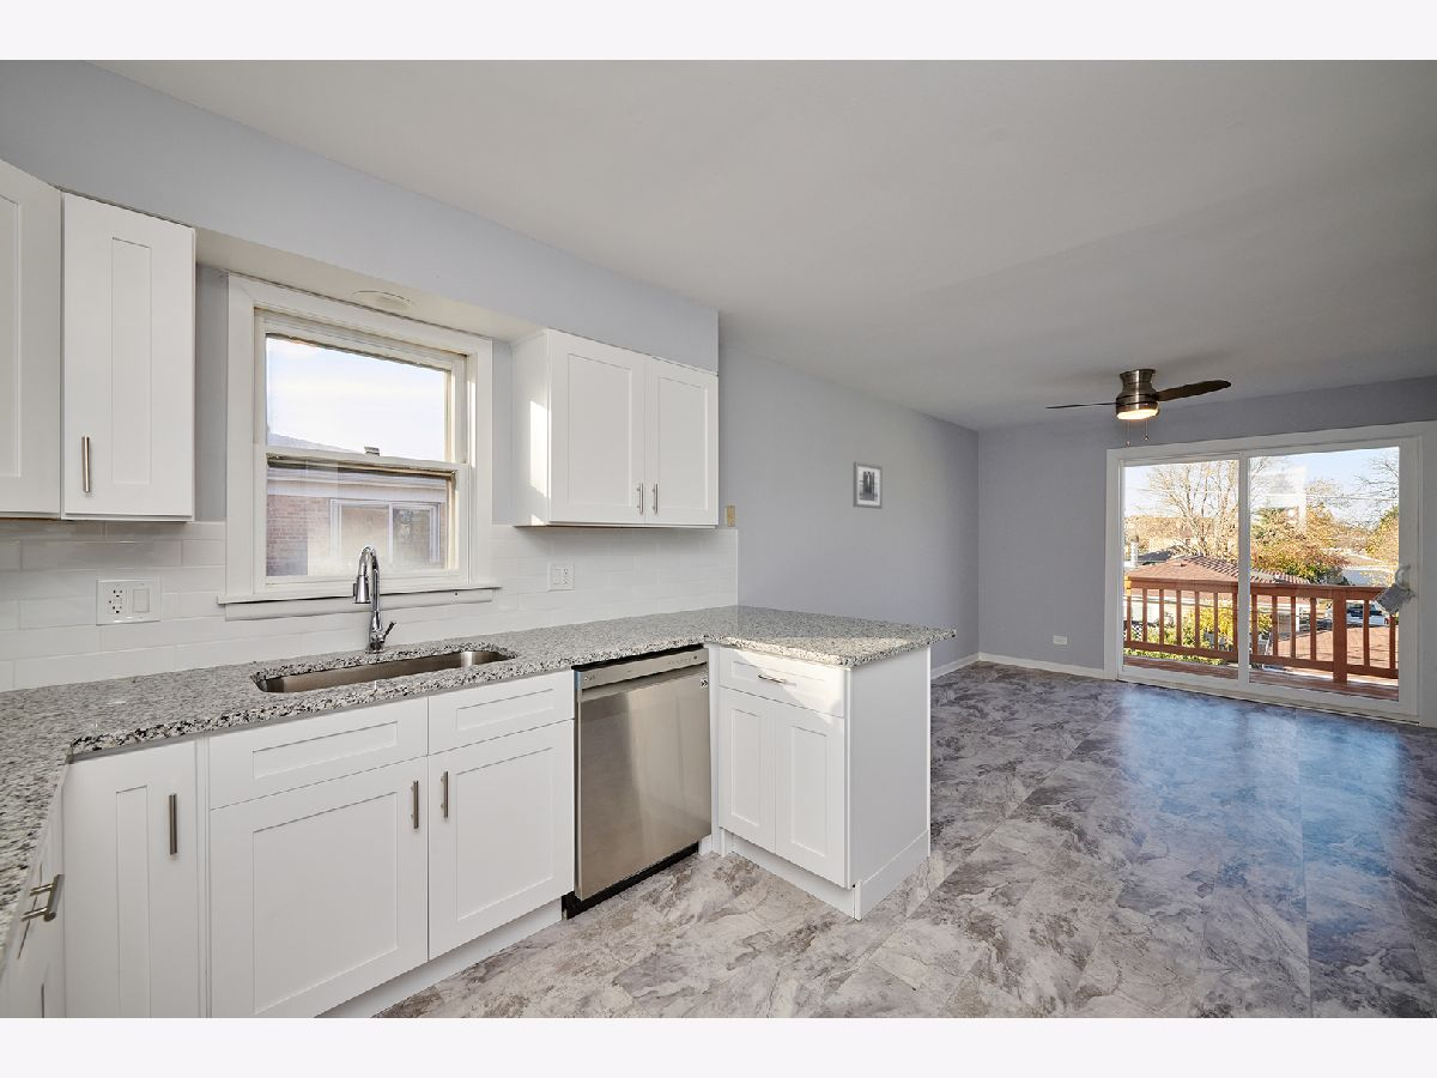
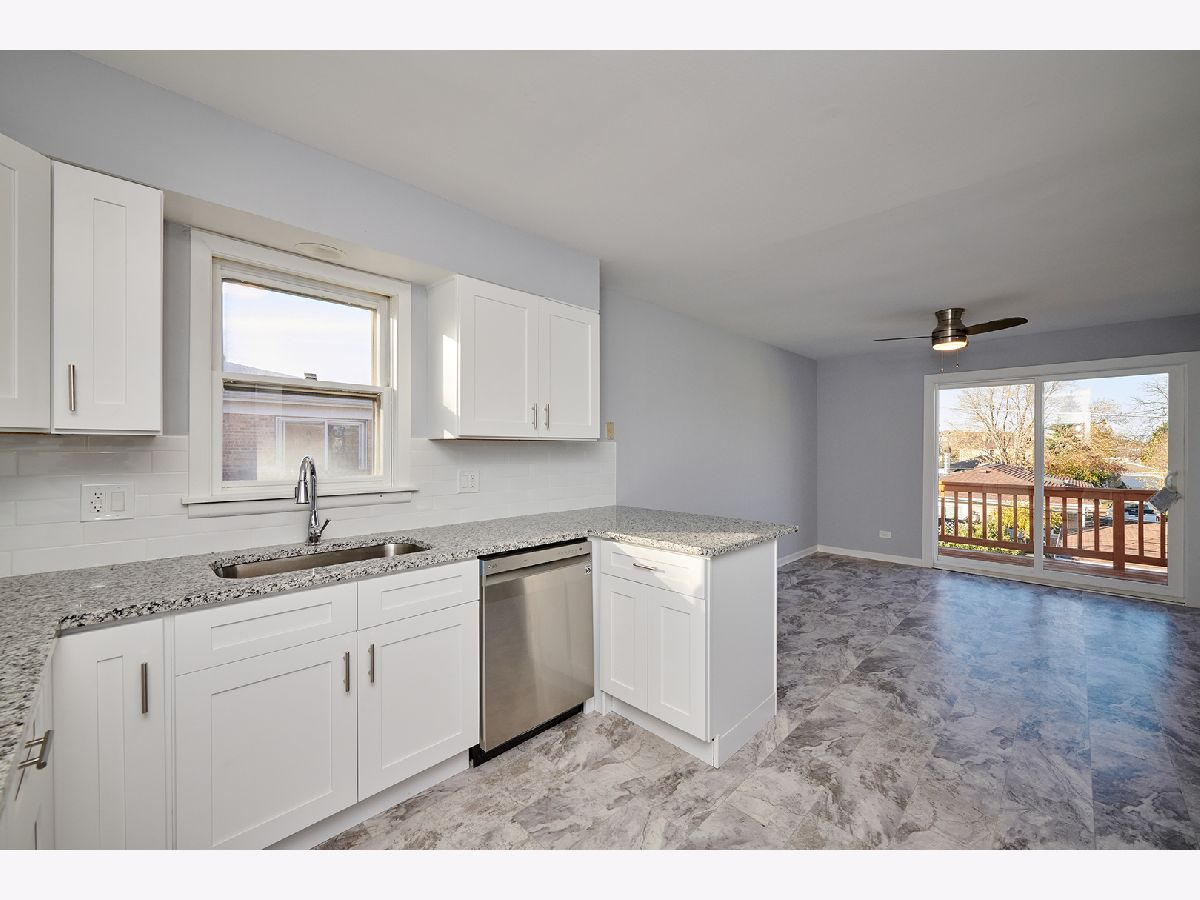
- wall art (868, 485)
